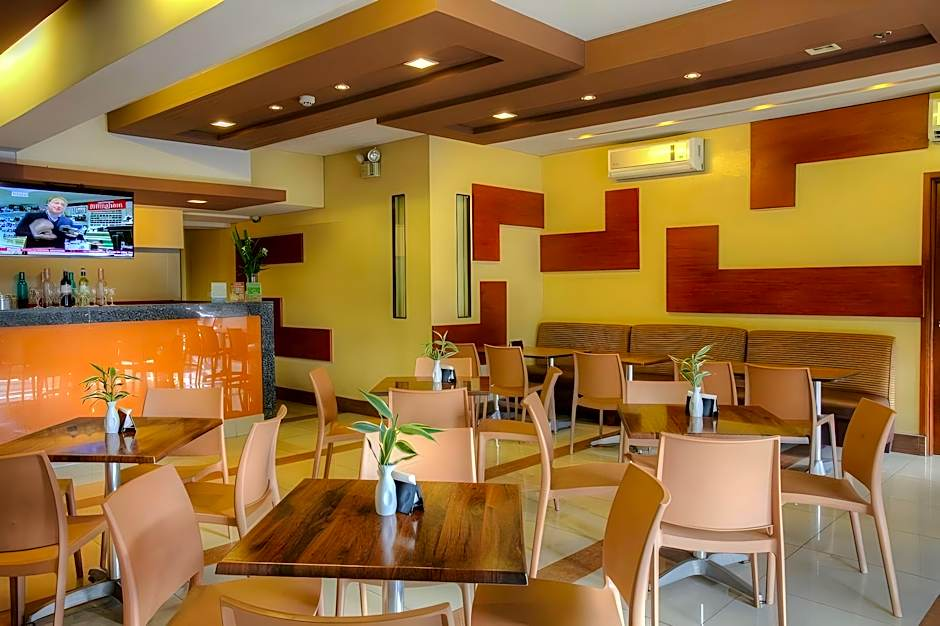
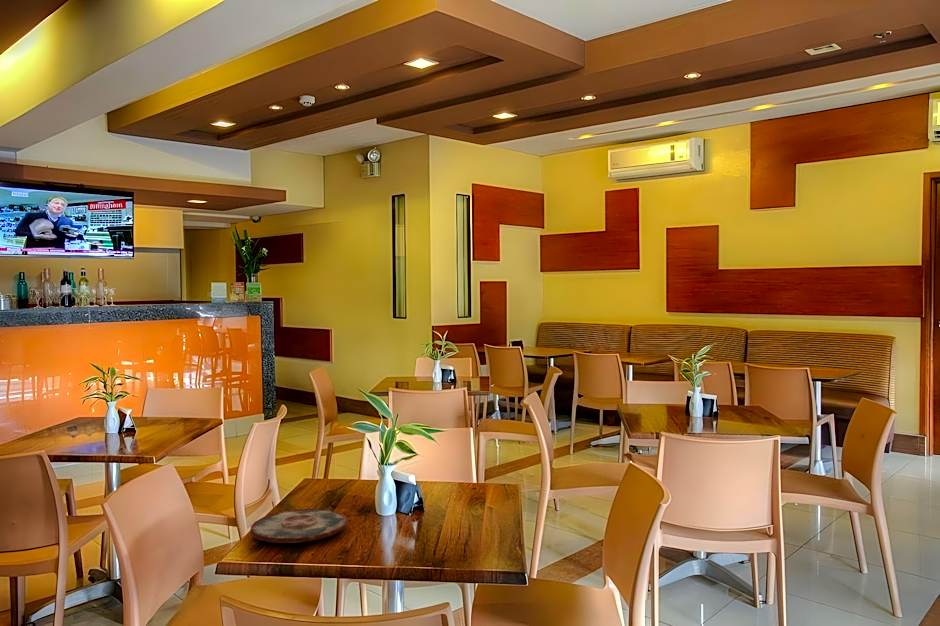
+ plate (299, 525)
